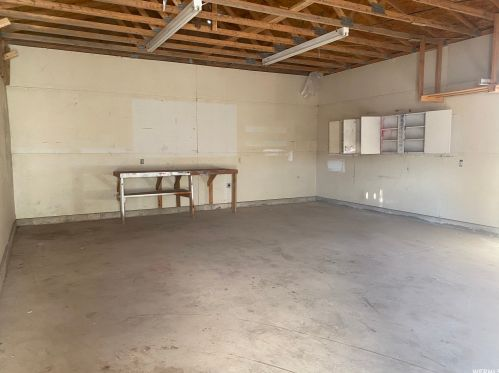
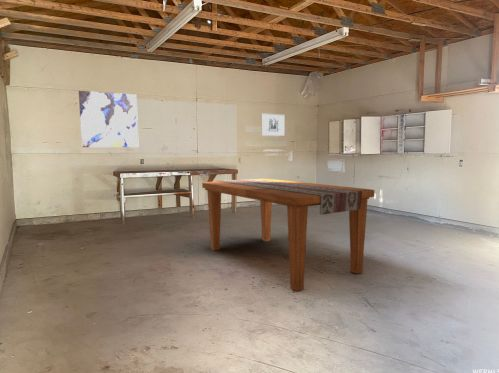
+ wall art (273, 125)
+ dining table (270, 222)
+ wall art (109, 120)
